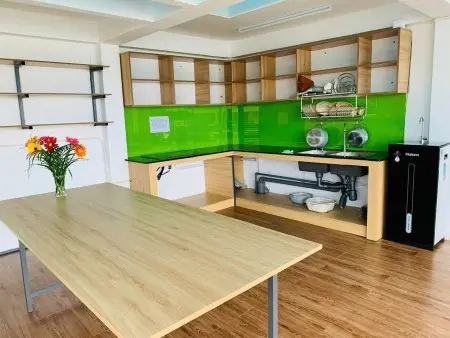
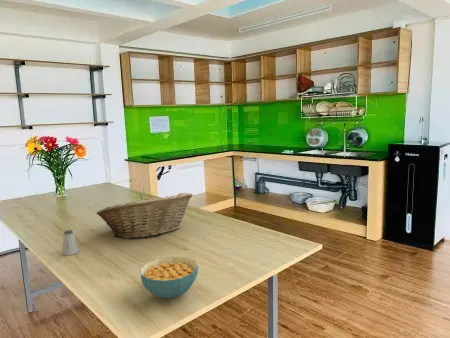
+ cereal bowl (169, 281)
+ saltshaker (69, 241)
+ fruit basket (147, 211)
